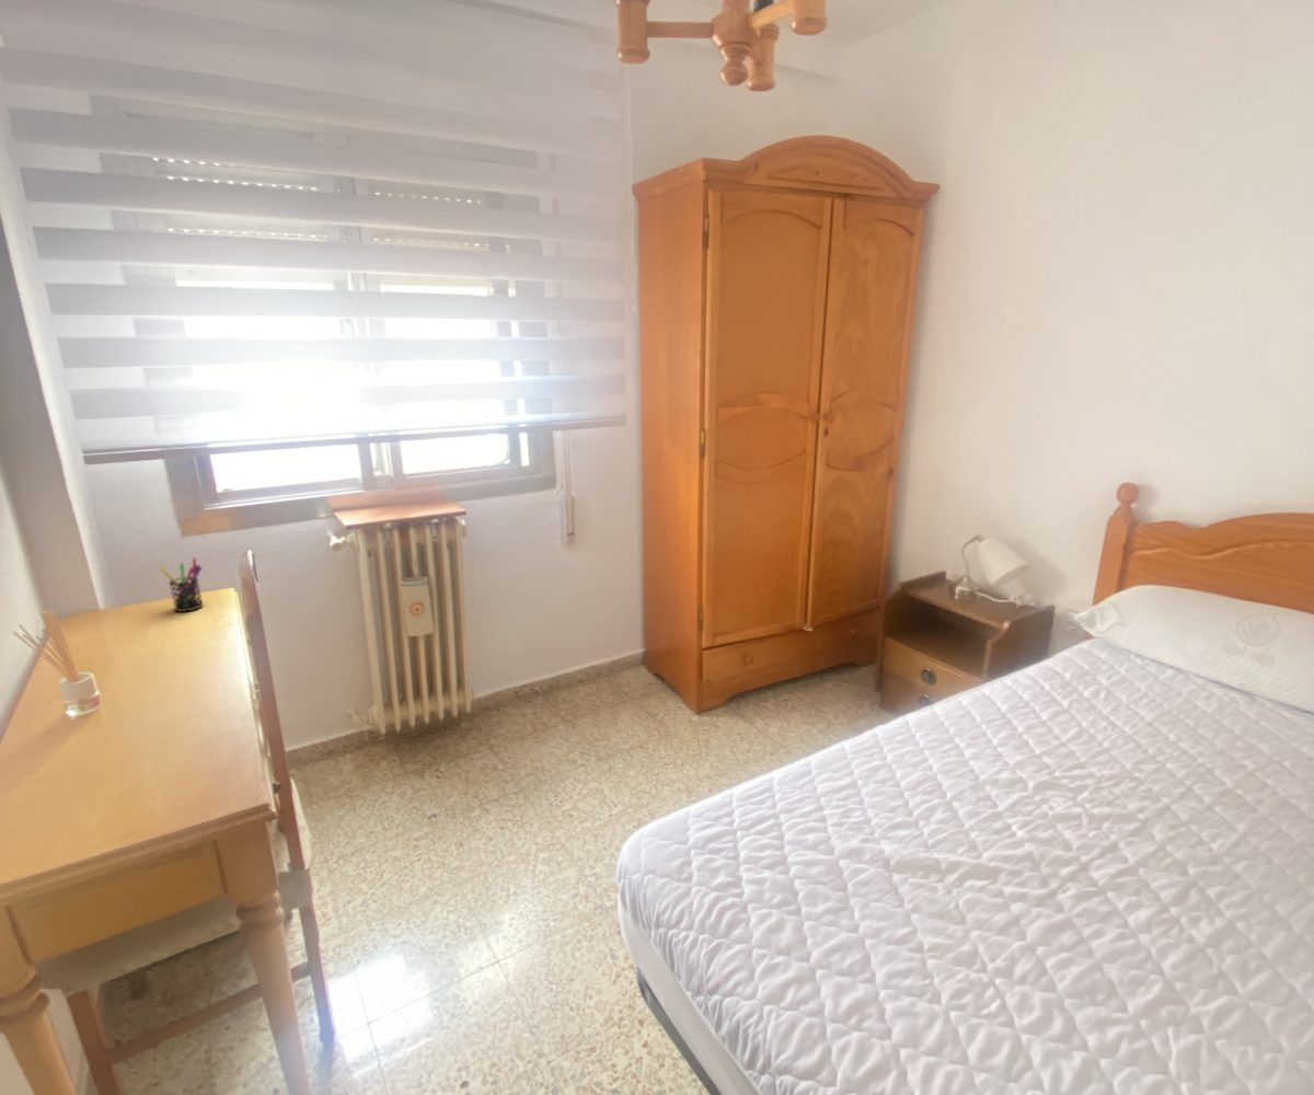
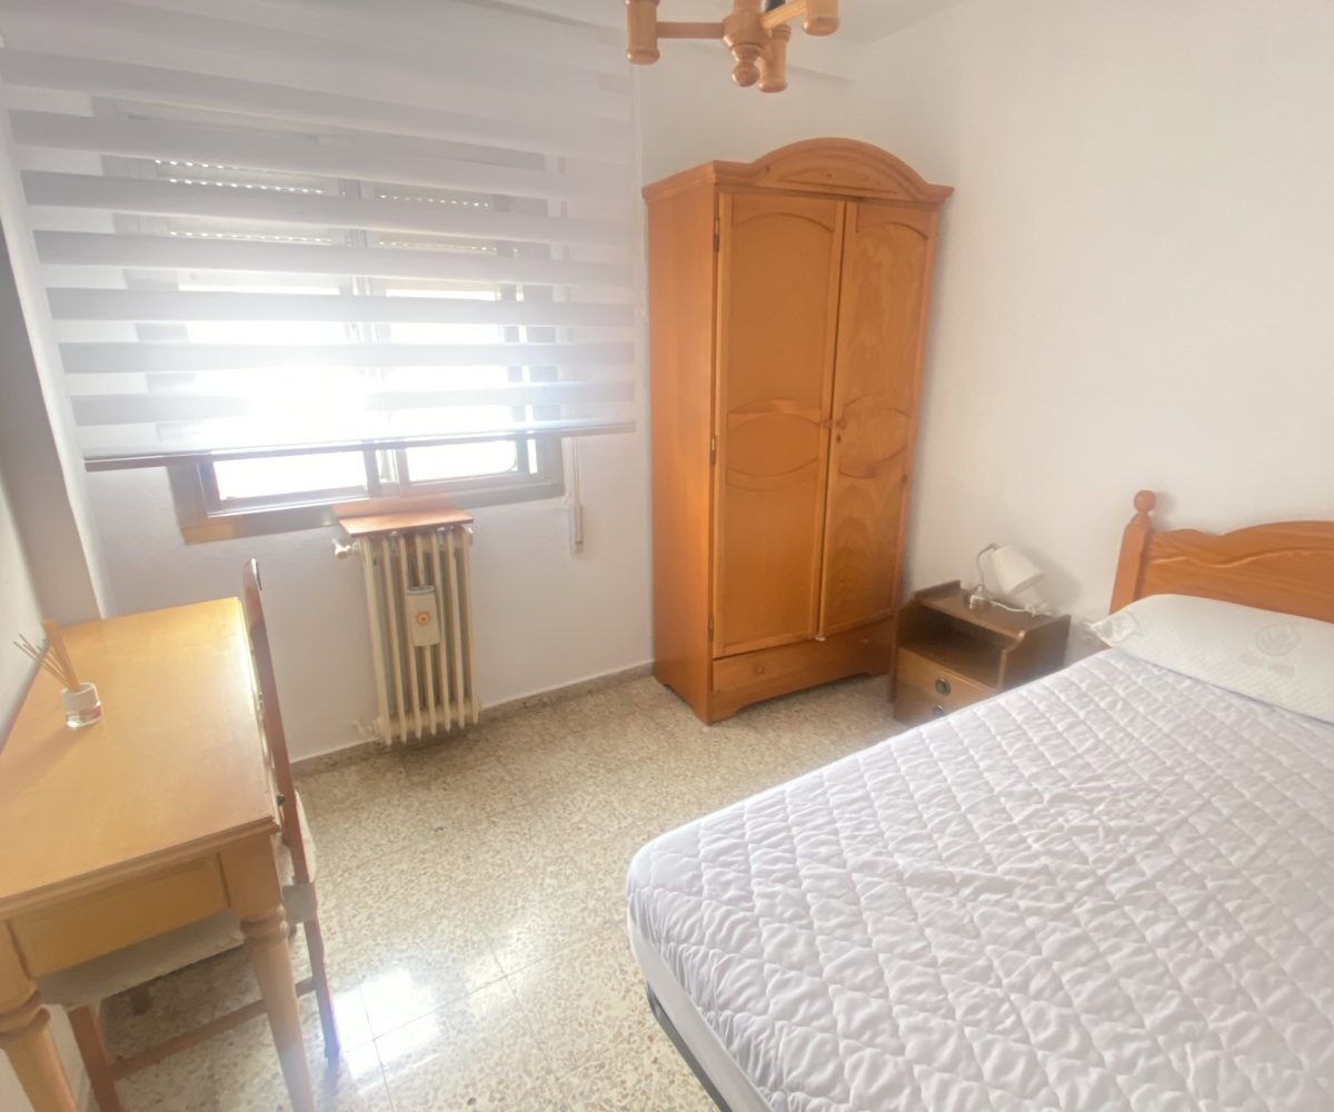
- pen holder (185, 583)
